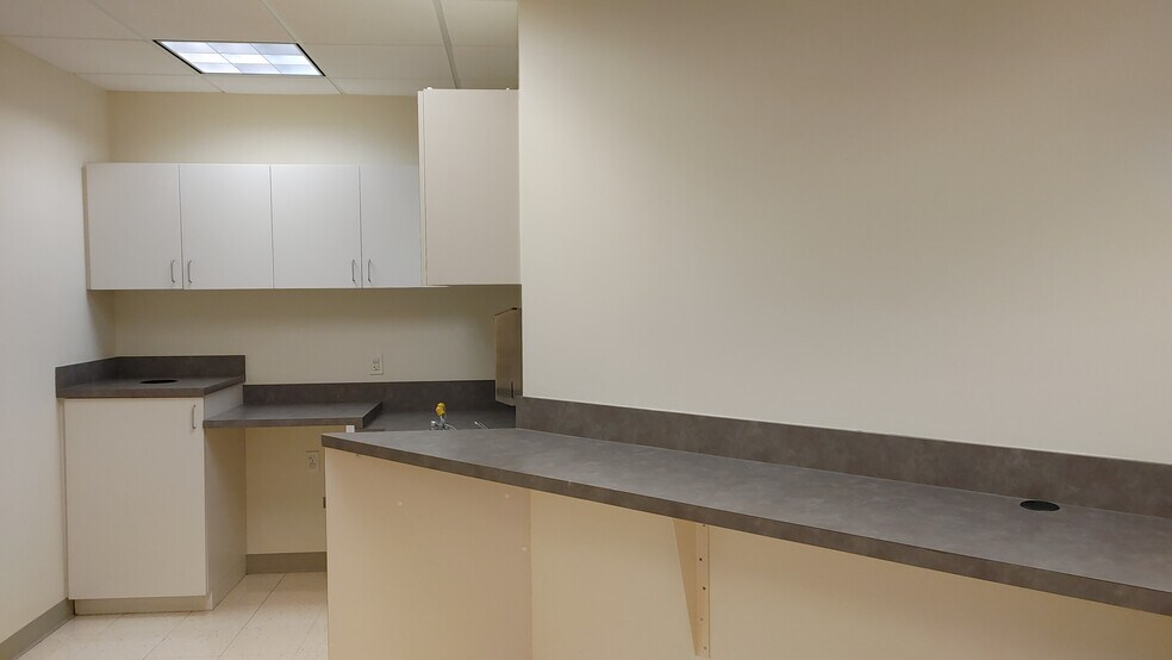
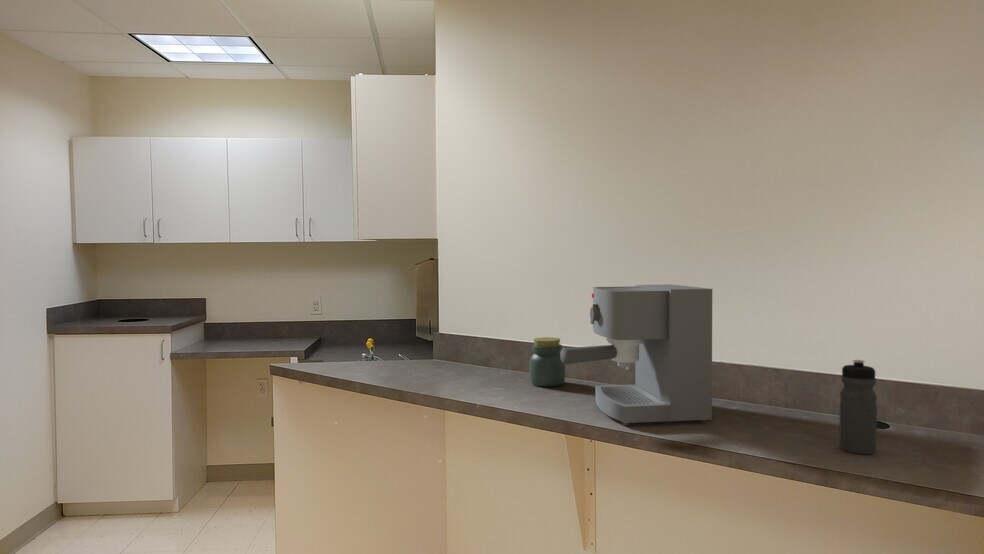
+ water bottle (858, 404)
+ jar (547, 361)
+ coffee maker (645, 351)
